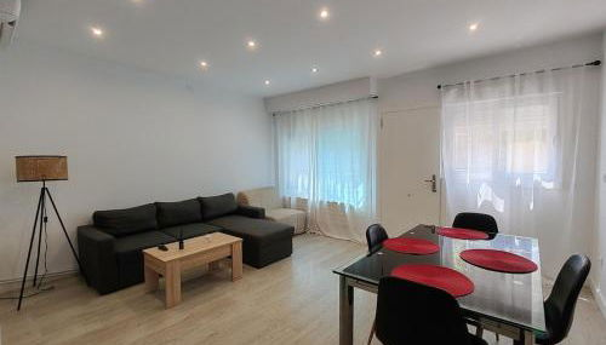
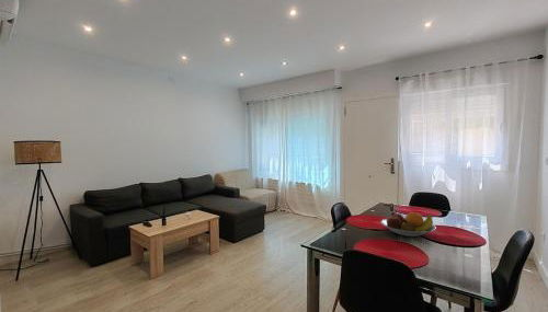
+ fruit bowl (407, 221)
